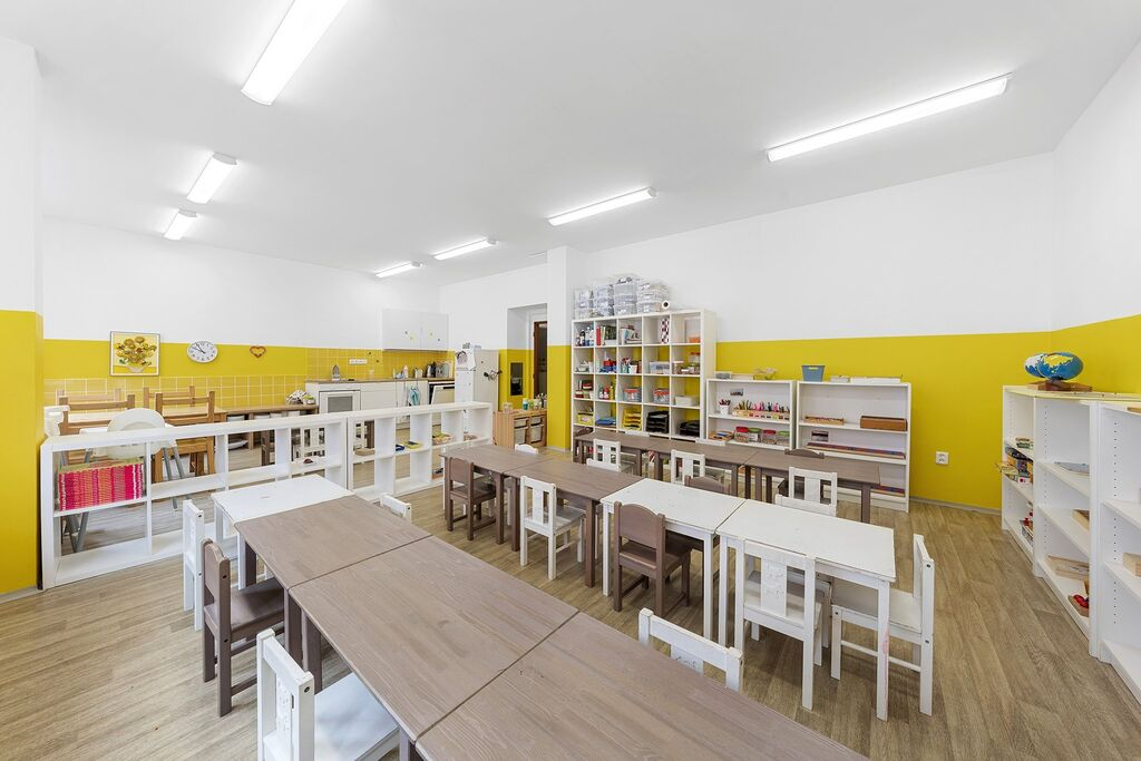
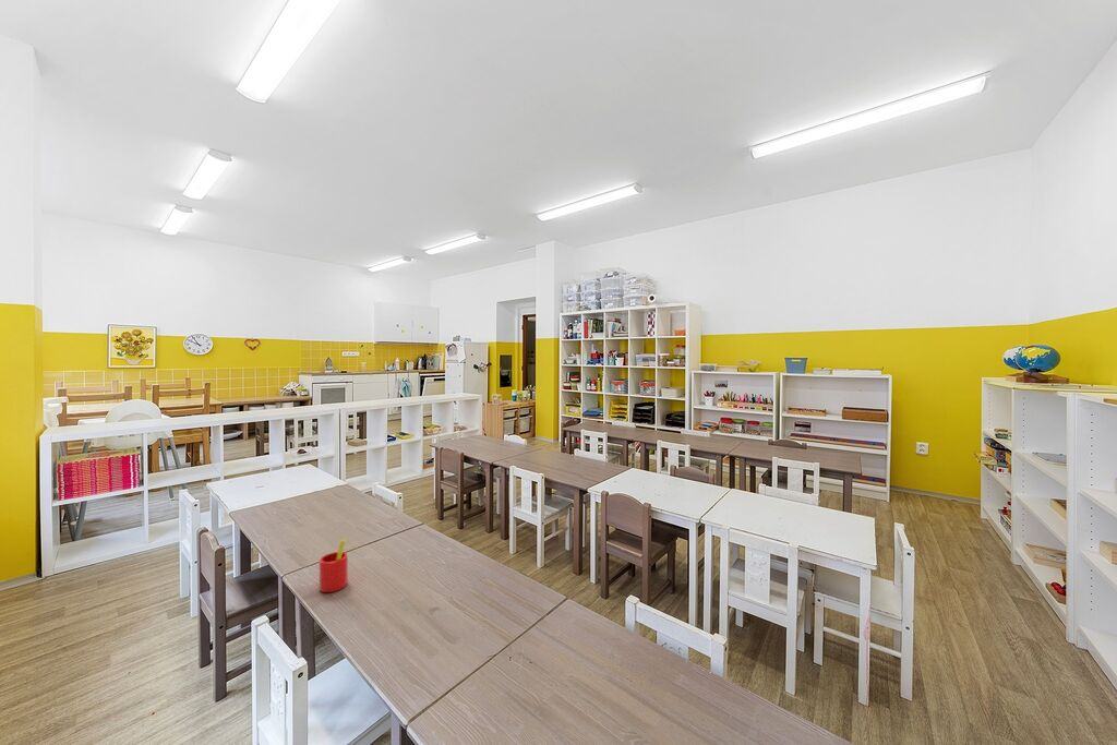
+ straw (335, 562)
